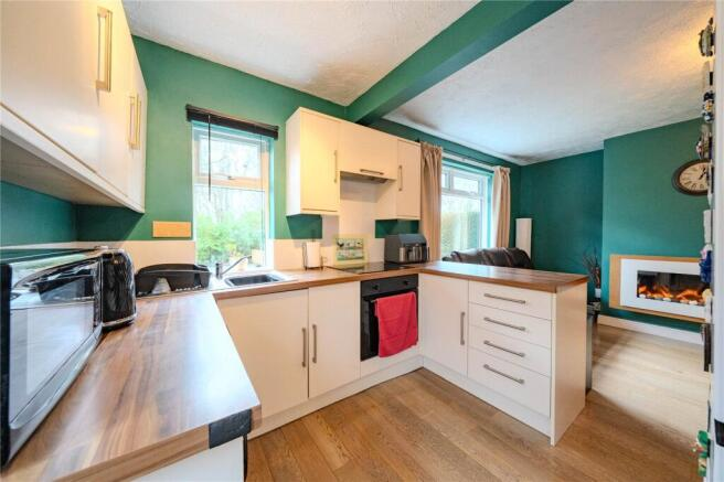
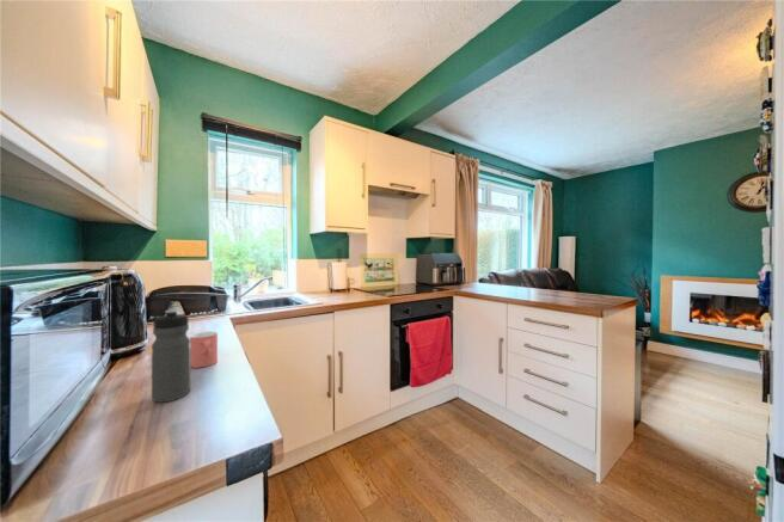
+ water bottle (171, 352)
+ cup (204, 350)
